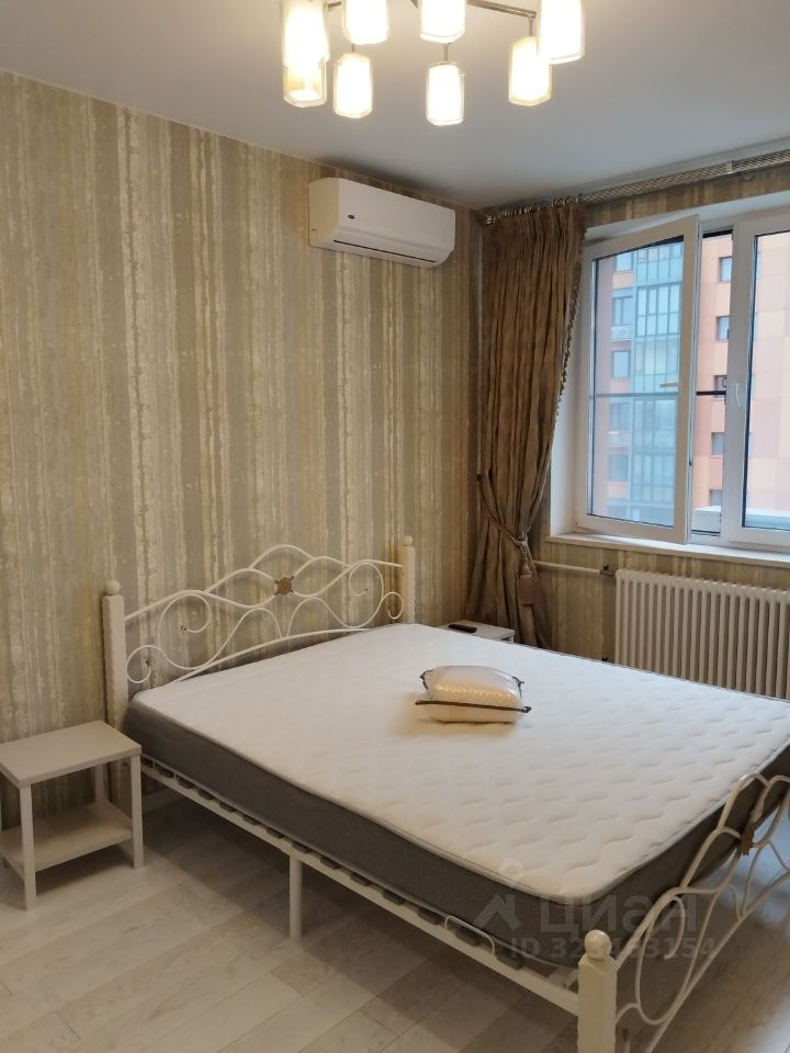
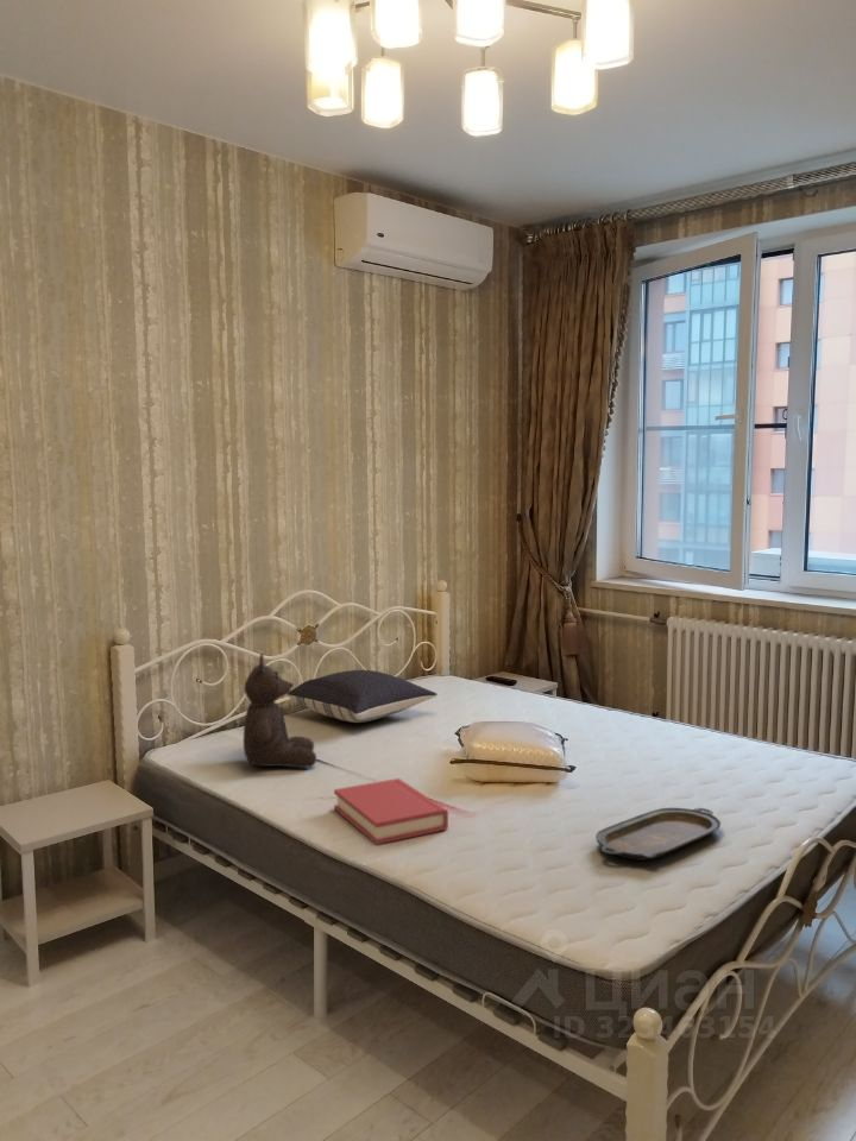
+ pillow (361, 694)
+ hardback book (389, 808)
+ teddy bear (278, 710)
+ serving tray (659, 833)
